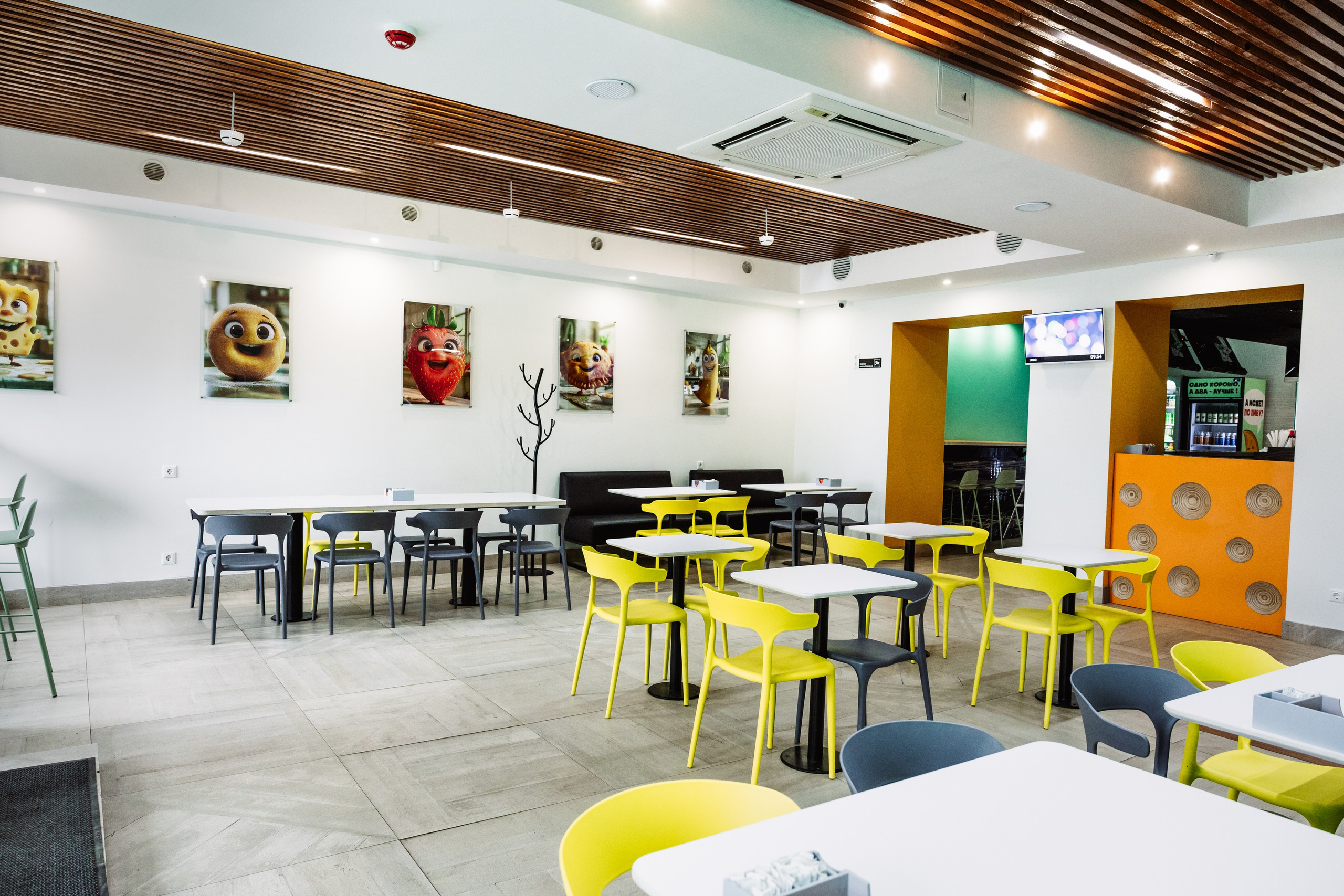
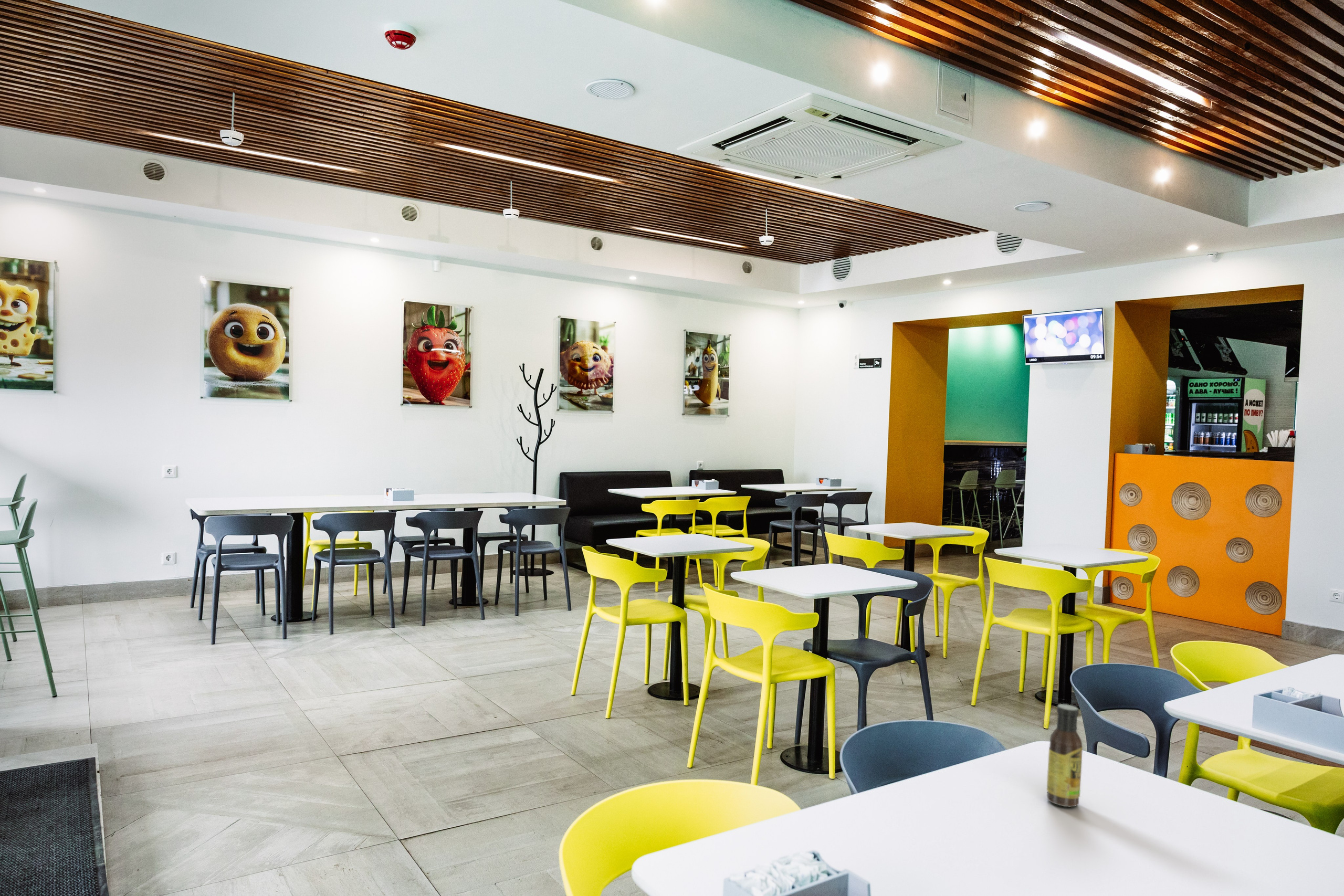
+ sauce bottle (1065, 754)
